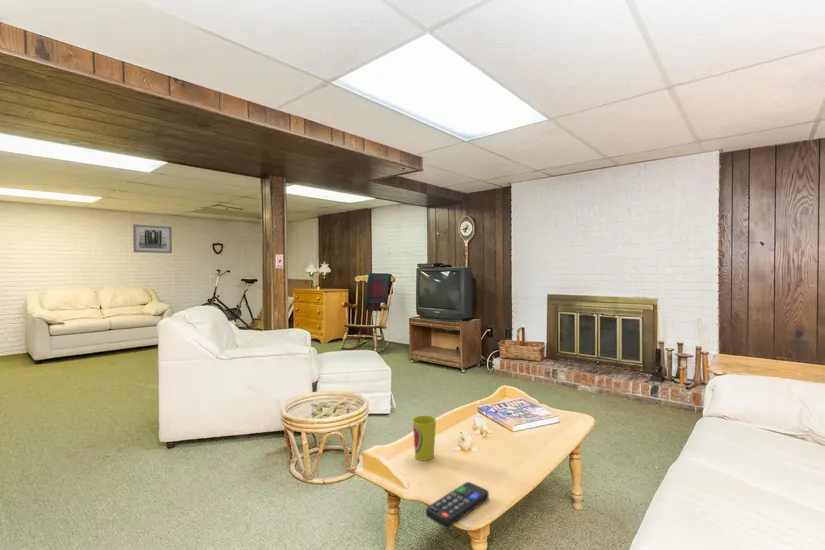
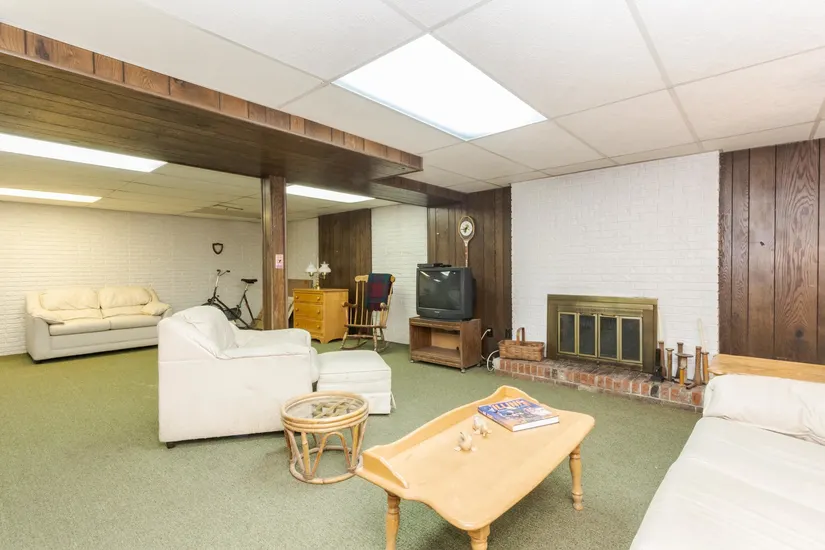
- wall art (153, 239)
- remote control (458, 502)
- cup (424, 437)
